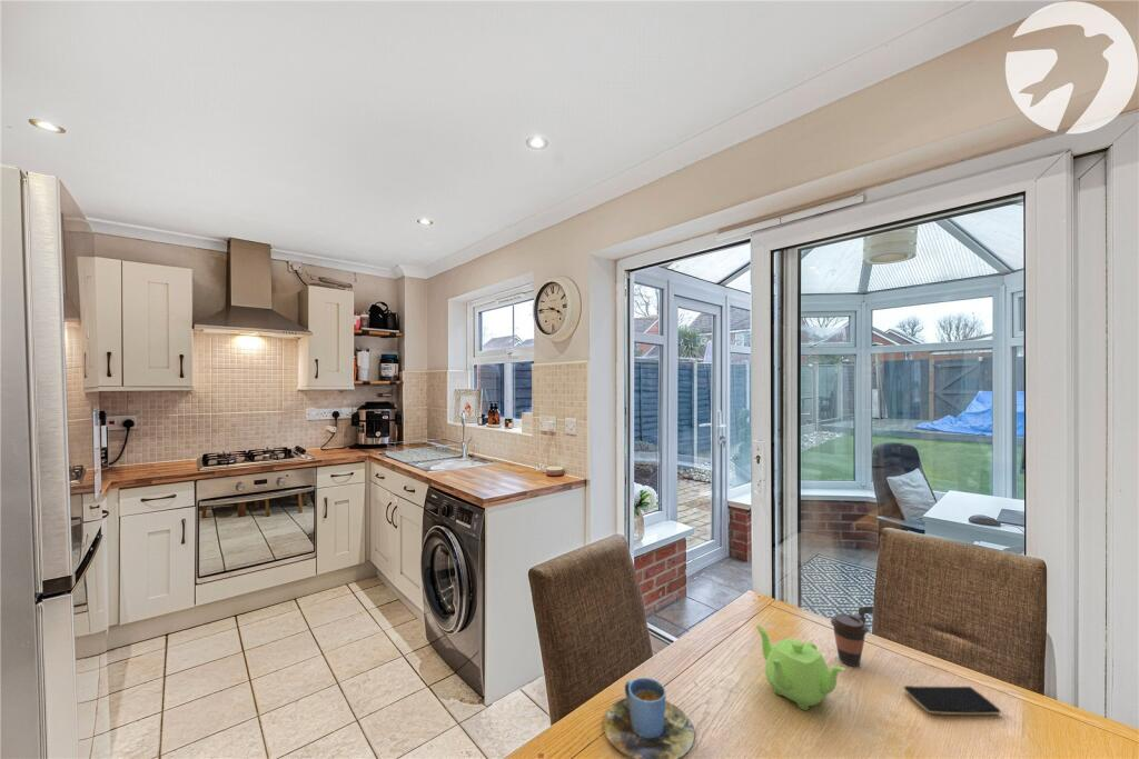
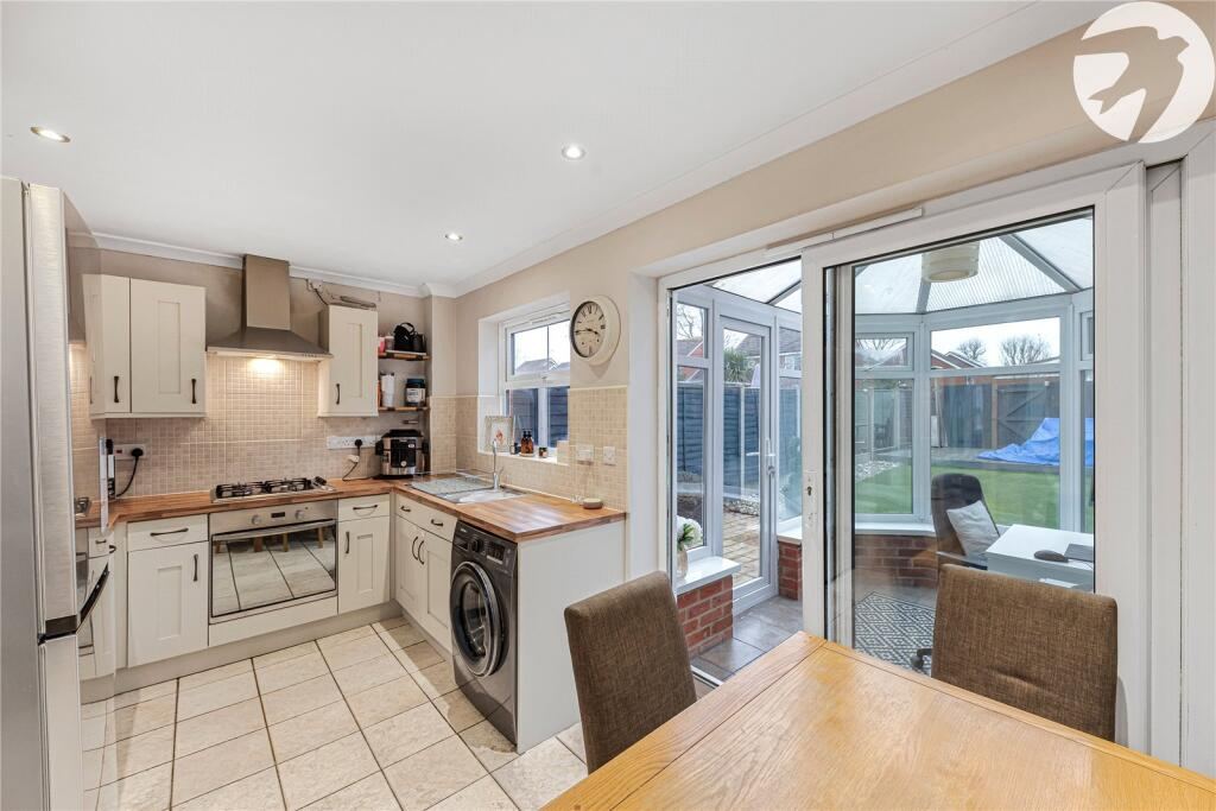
- cup (647, 708)
- teapot (794, 669)
- smartphone (950, 700)
- coffee cup (849, 640)
